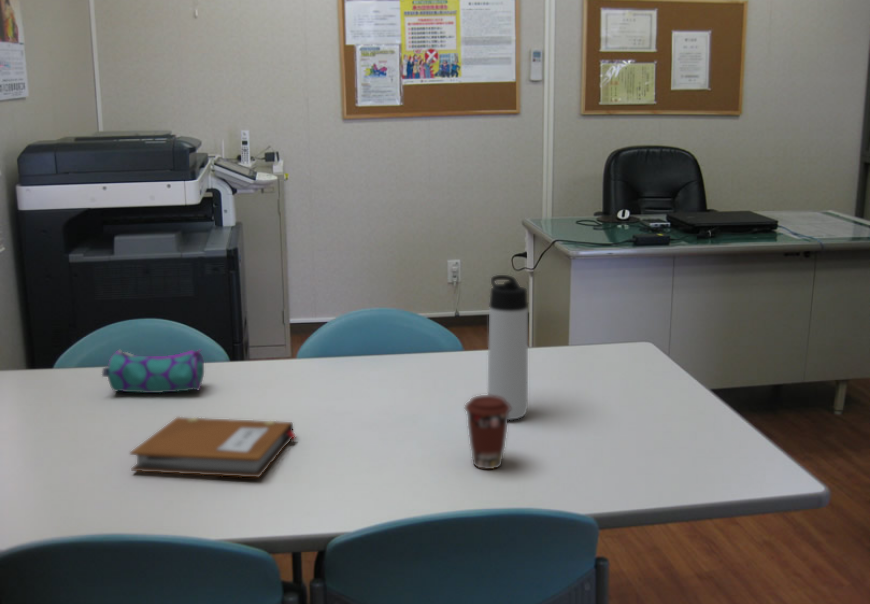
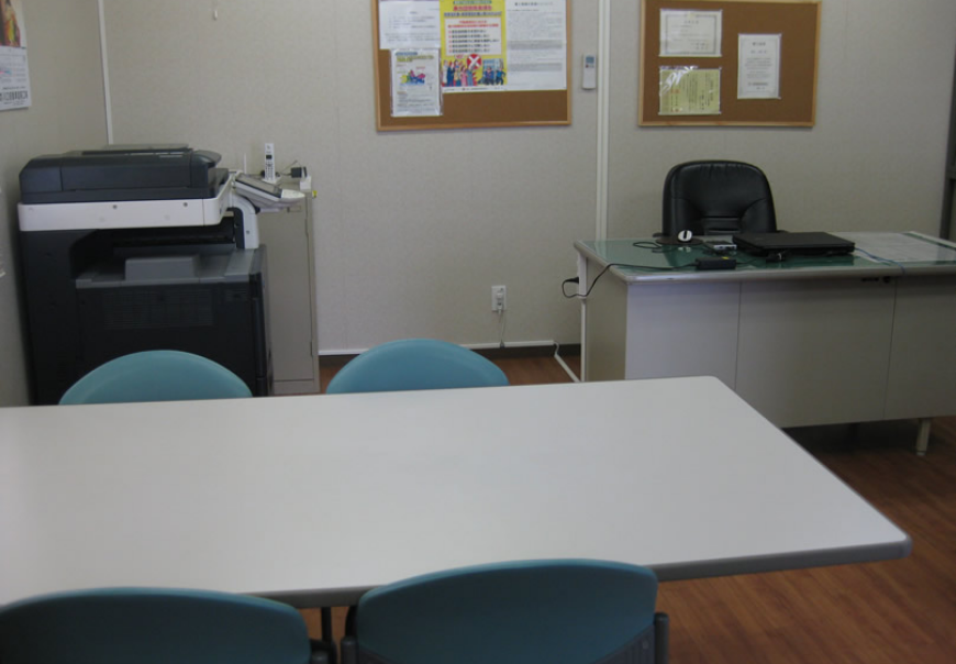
- coffee cup (487, 432)
- thermos bottle (506, 346)
- pencil case (155, 370)
- notebook (219, 444)
